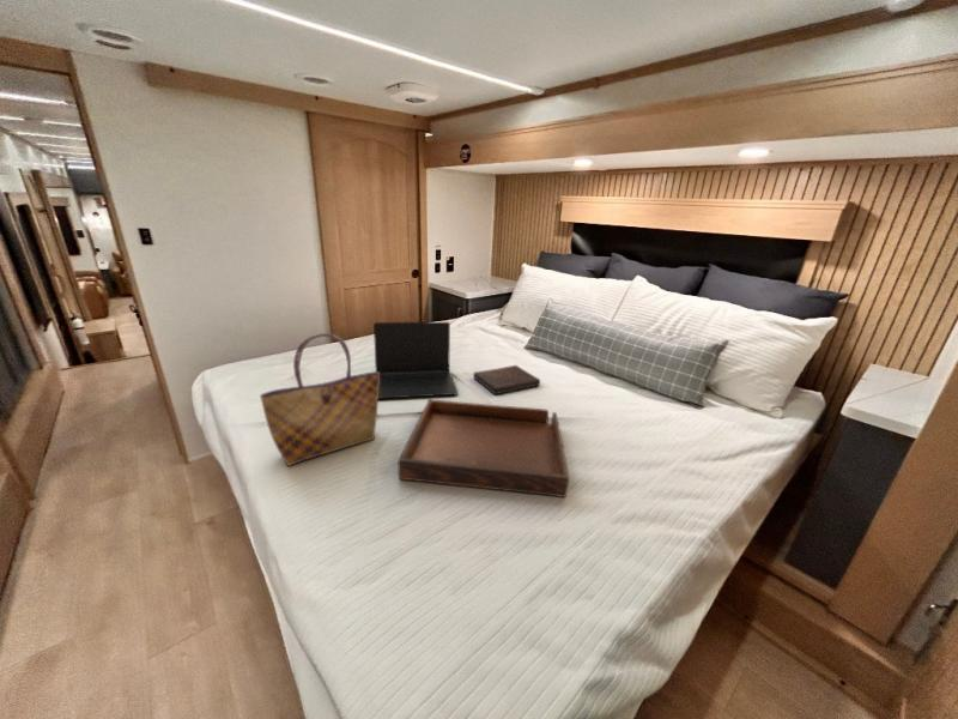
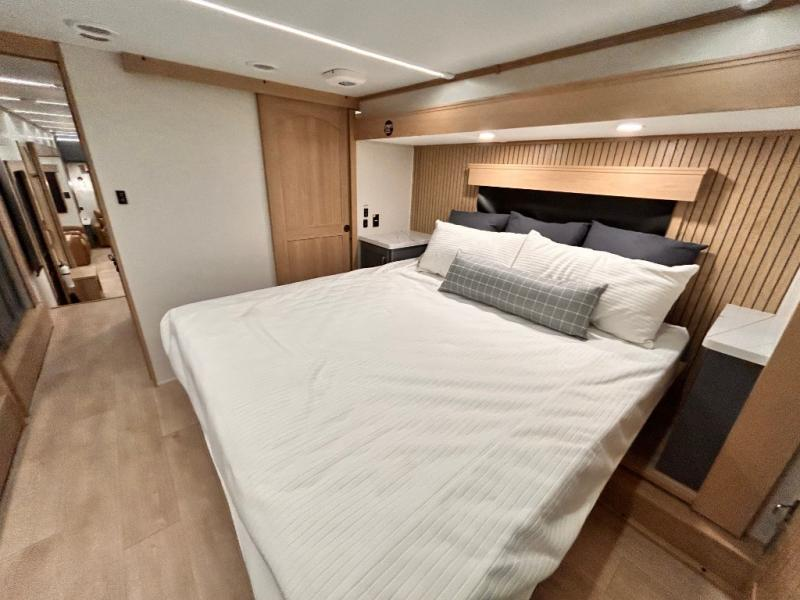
- serving tray (486, 440)
- laptop (414, 357)
- book (505, 379)
- tote bag (326, 393)
